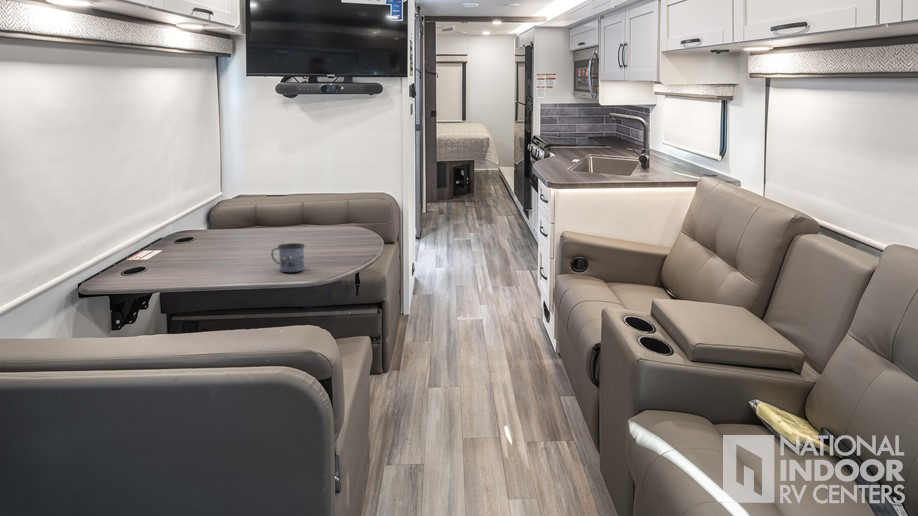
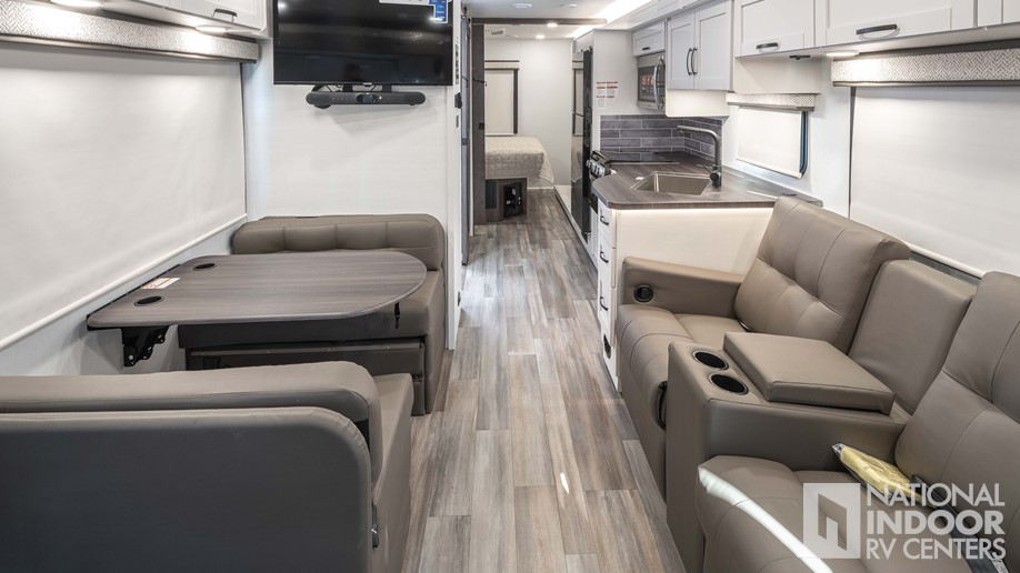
- mug (287, 257)
